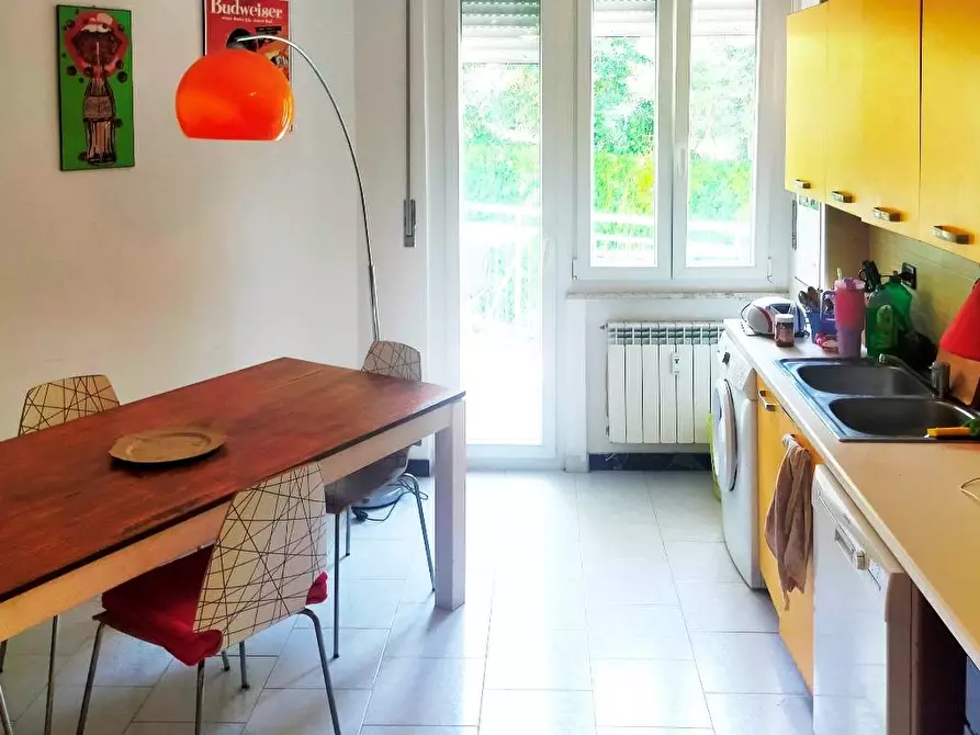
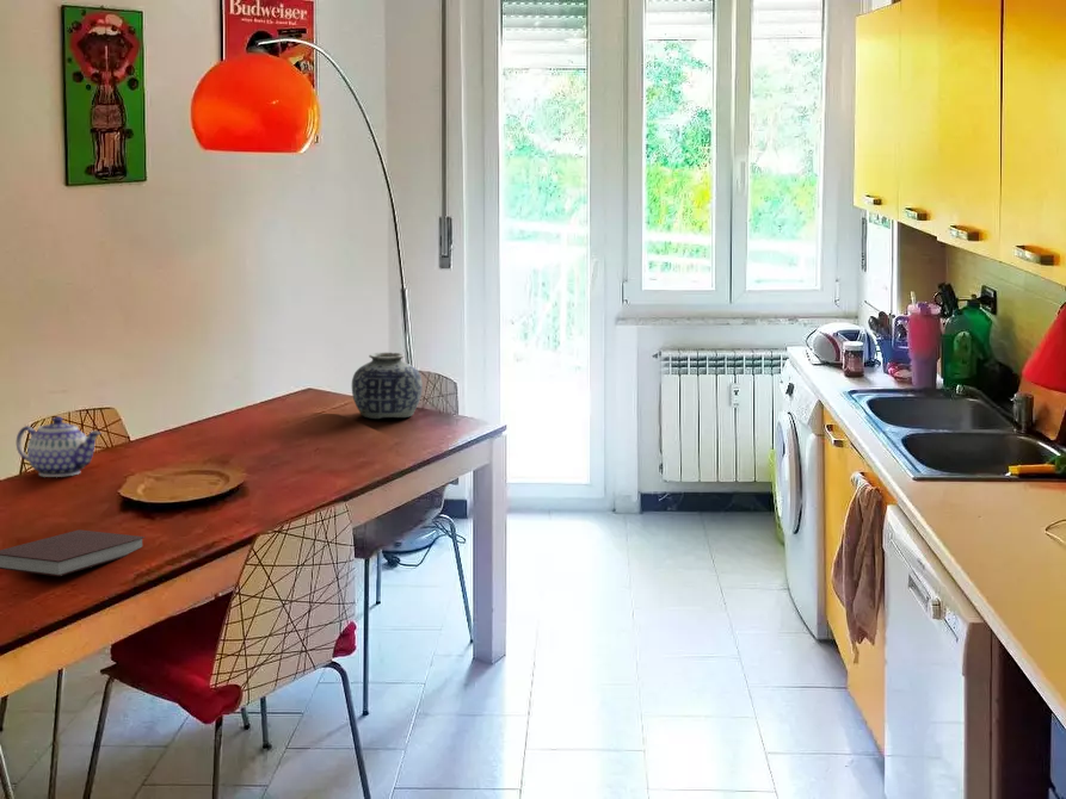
+ vase (387, 384)
+ notebook (69, 551)
+ teapot (58, 445)
